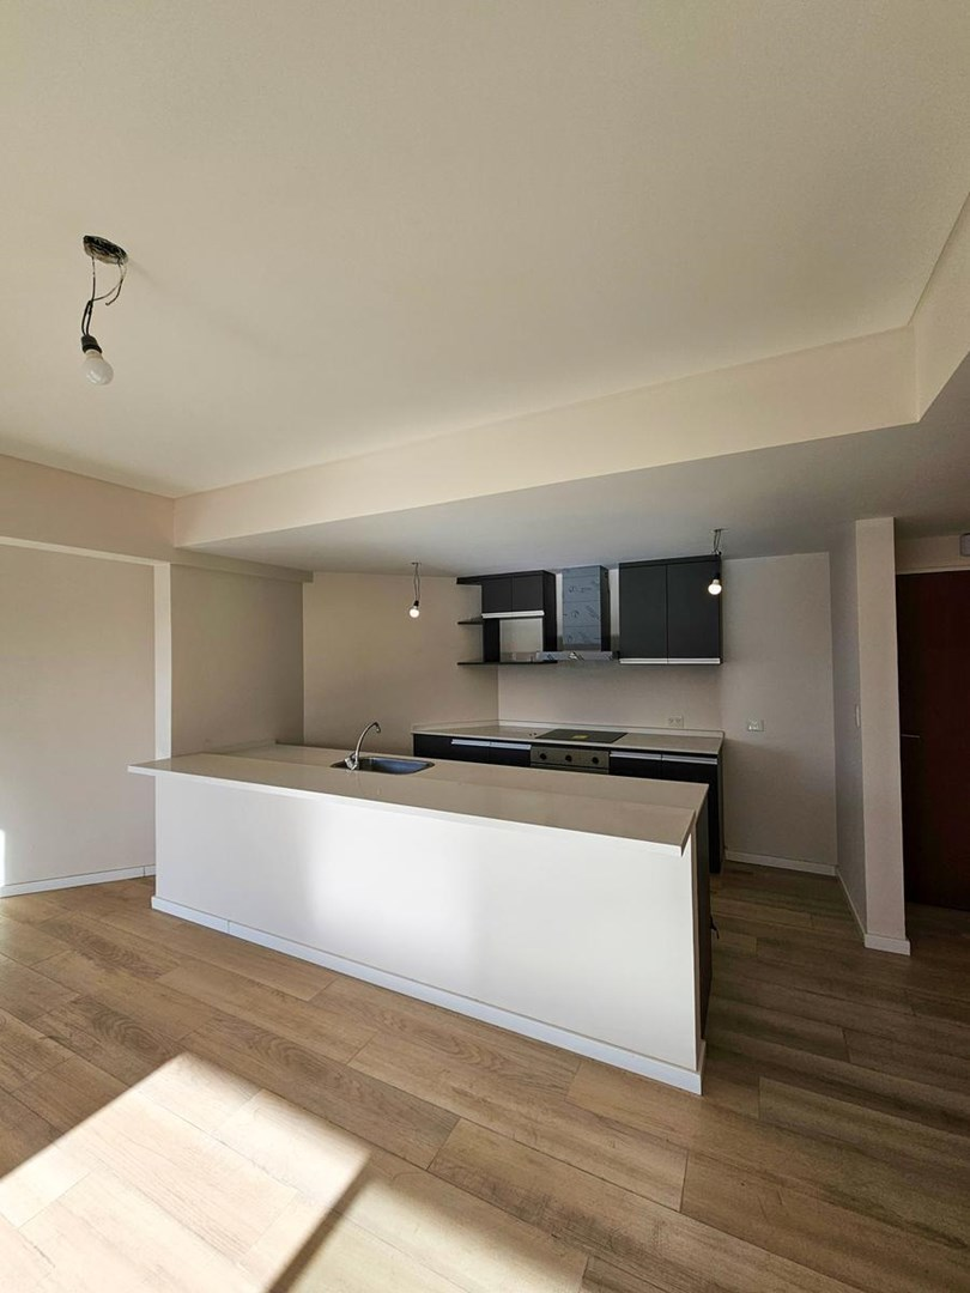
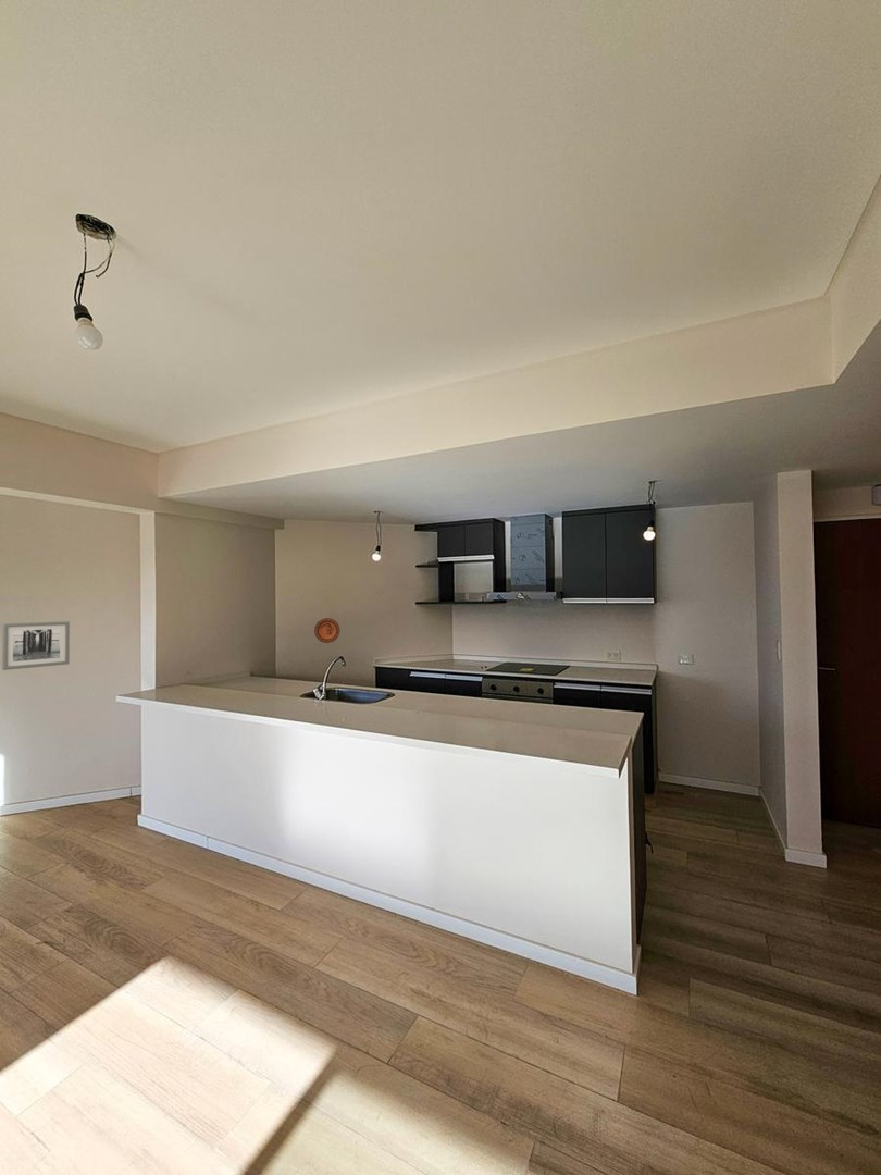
+ decorative plate (326, 630)
+ wall art (37, 644)
